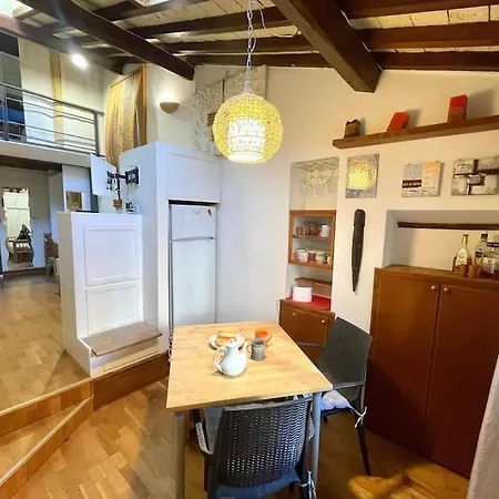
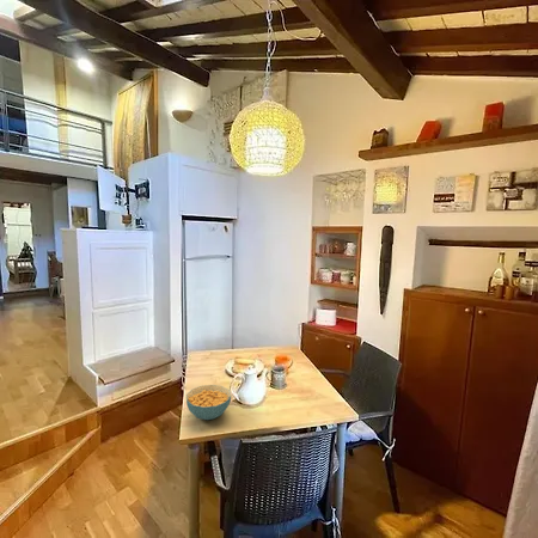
+ cereal bowl (208, 405)
